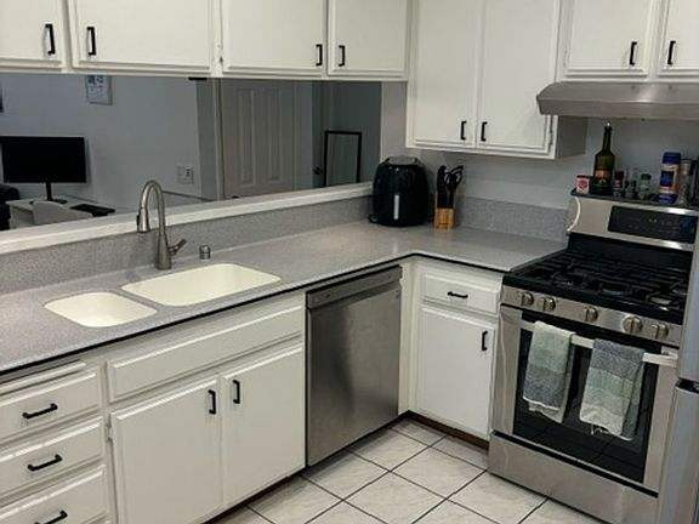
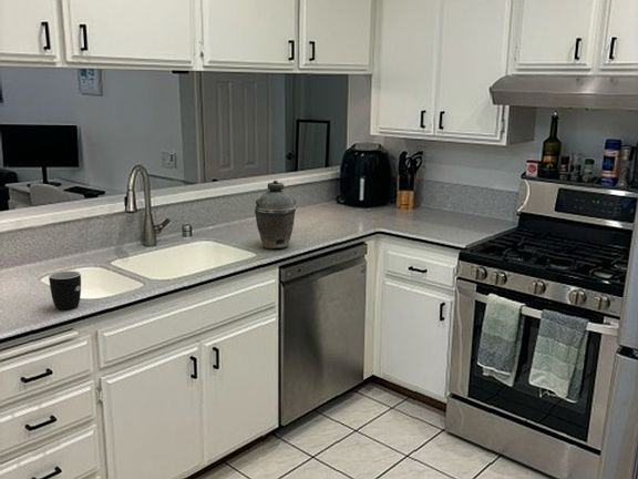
+ kettle (275, 213)
+ mug (66, 288)
